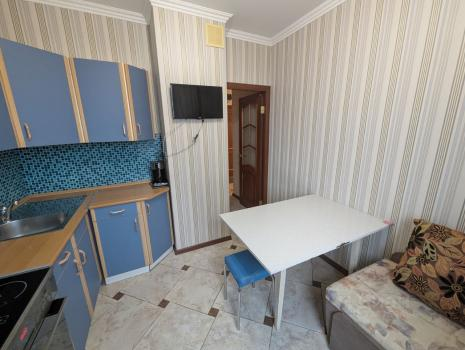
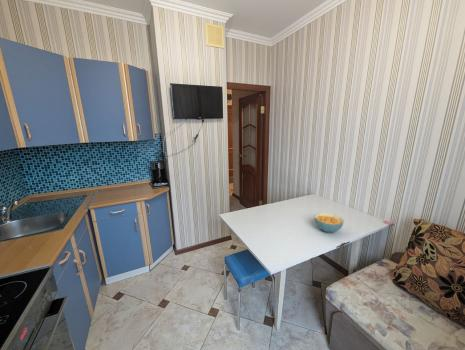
+ cereal bowl (328, 224)
